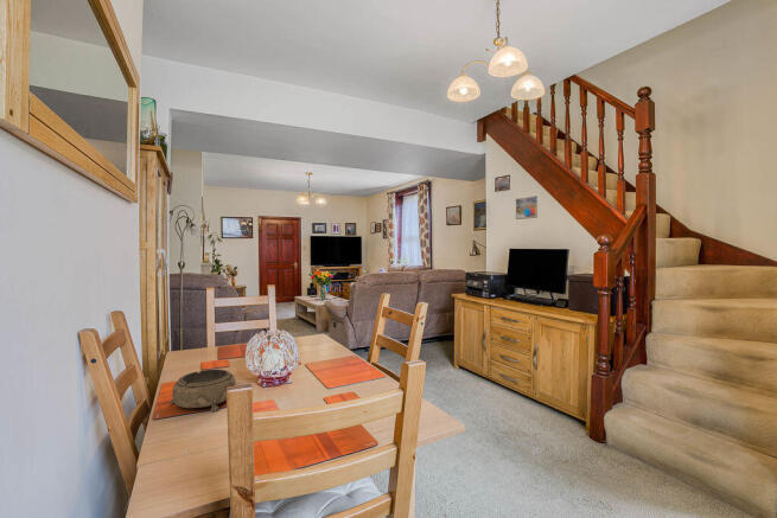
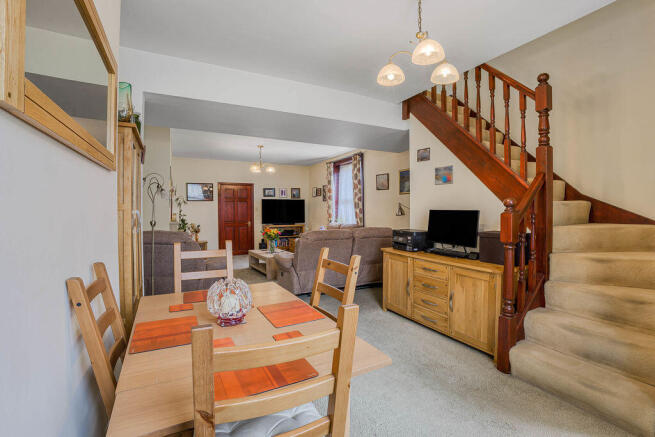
- decorative bowl (206, 386)
